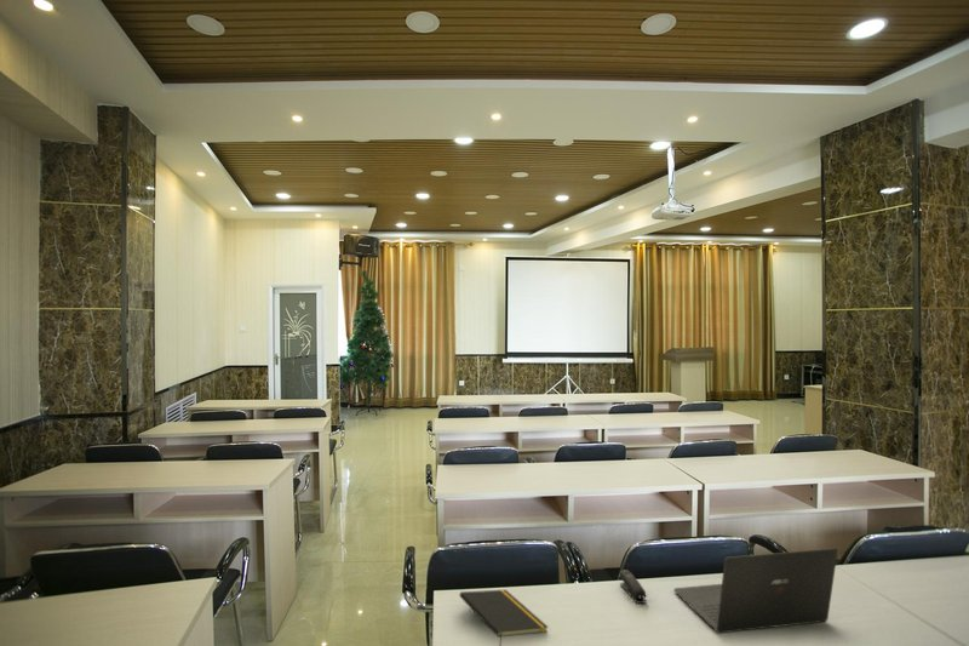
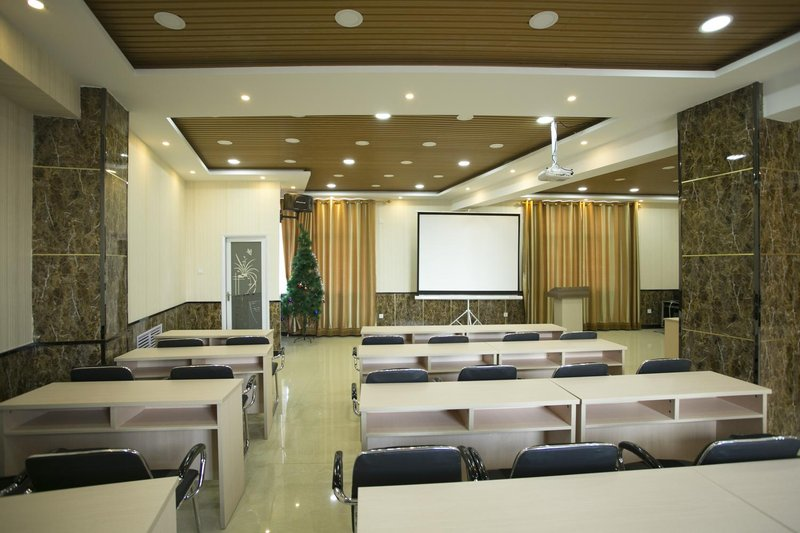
- stapler (632, 585)
- notepad (501, 611)
- laptop (750, 571)
